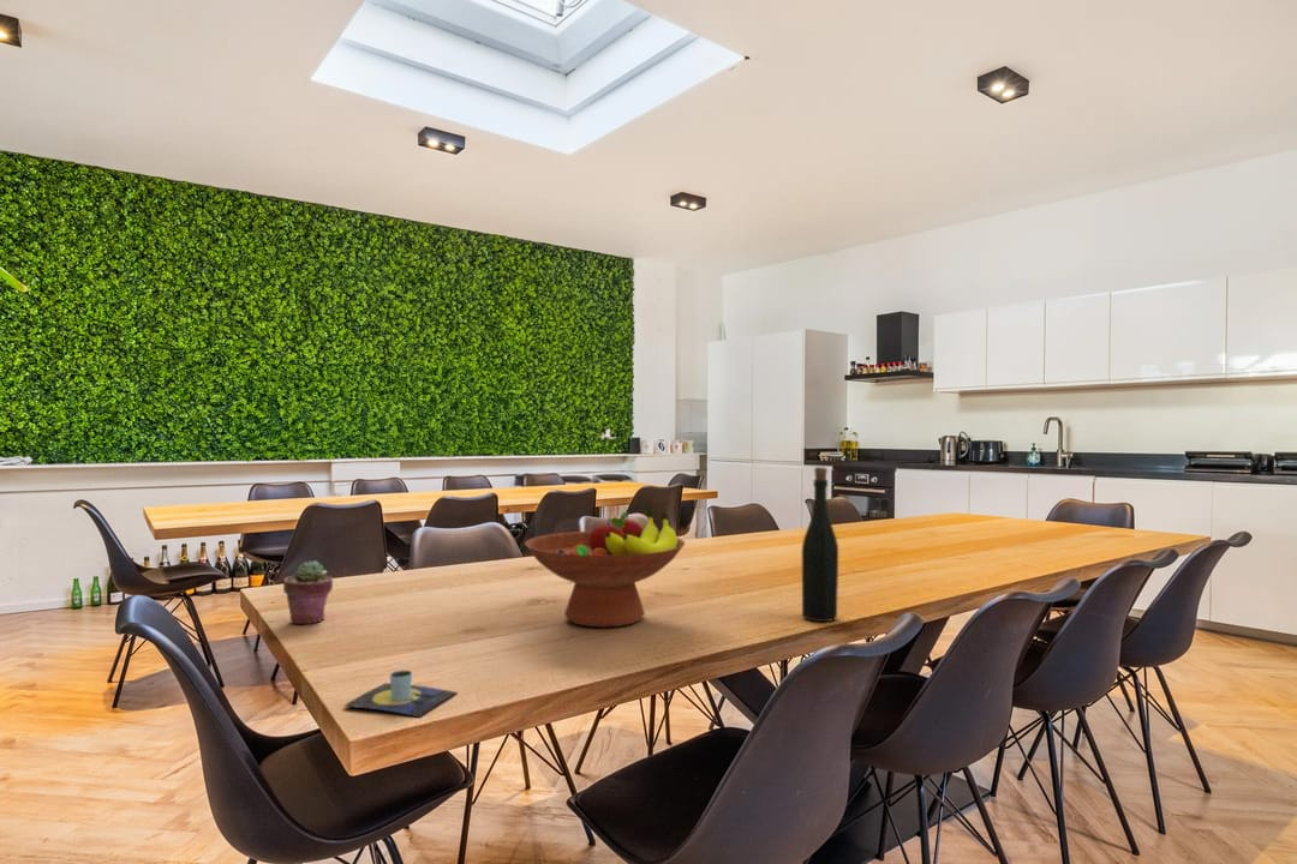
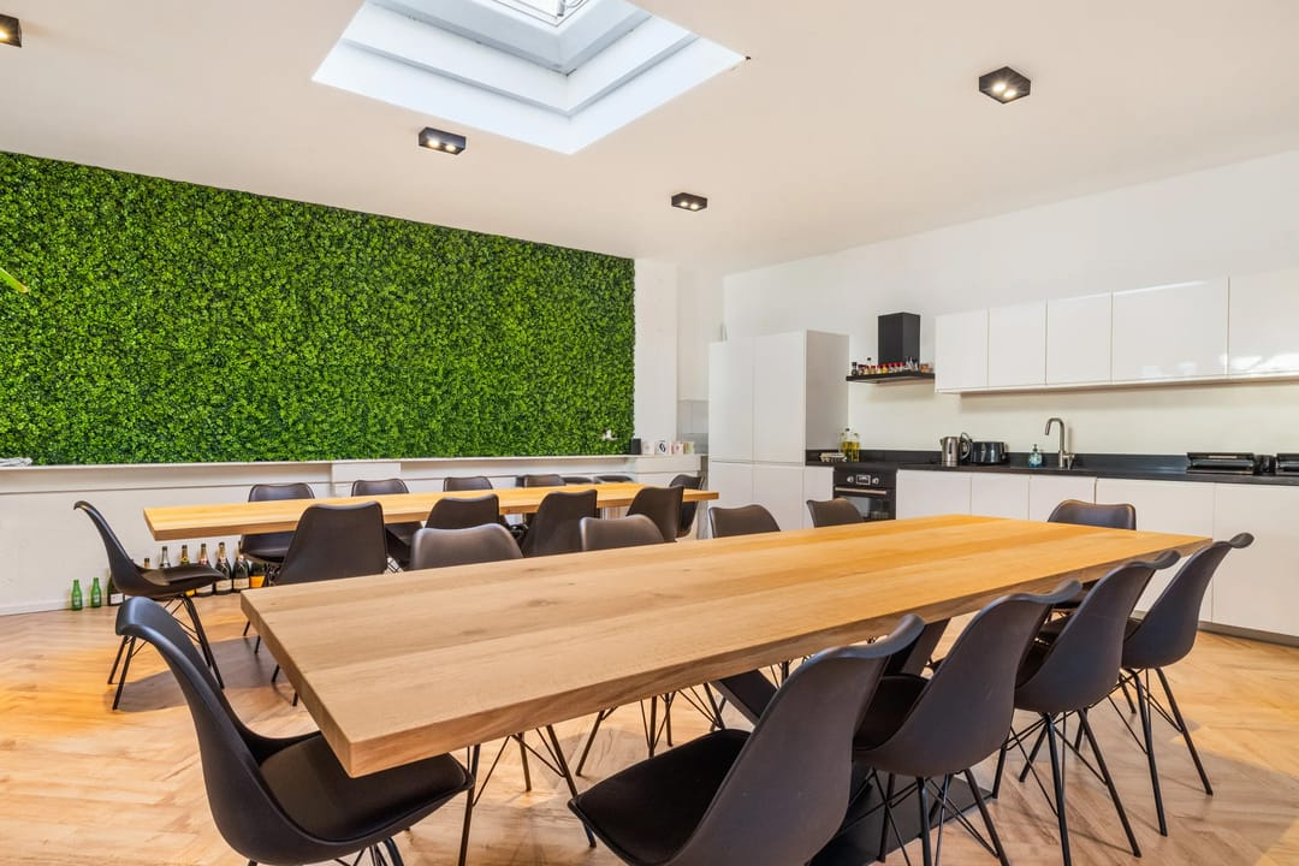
- potted succulent (307, 590)
- mug (401, 685)
- bottle (819, 542)
- fruit bowl (604, 564)
